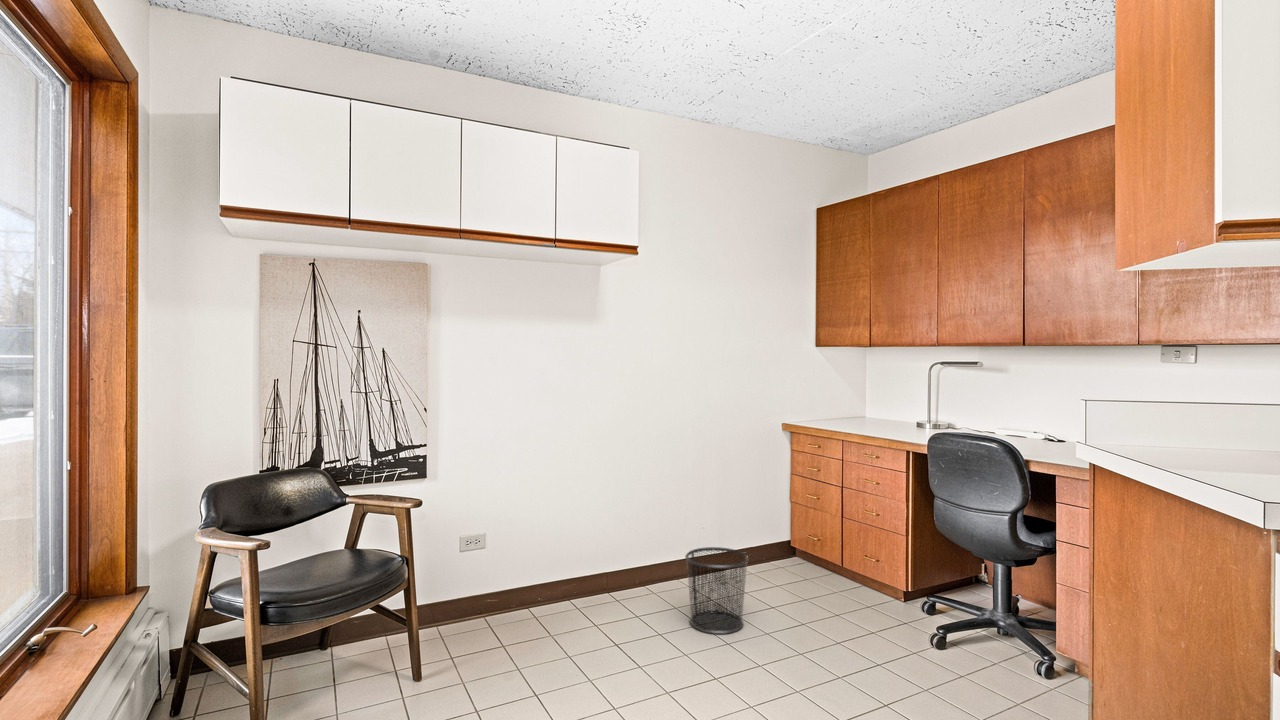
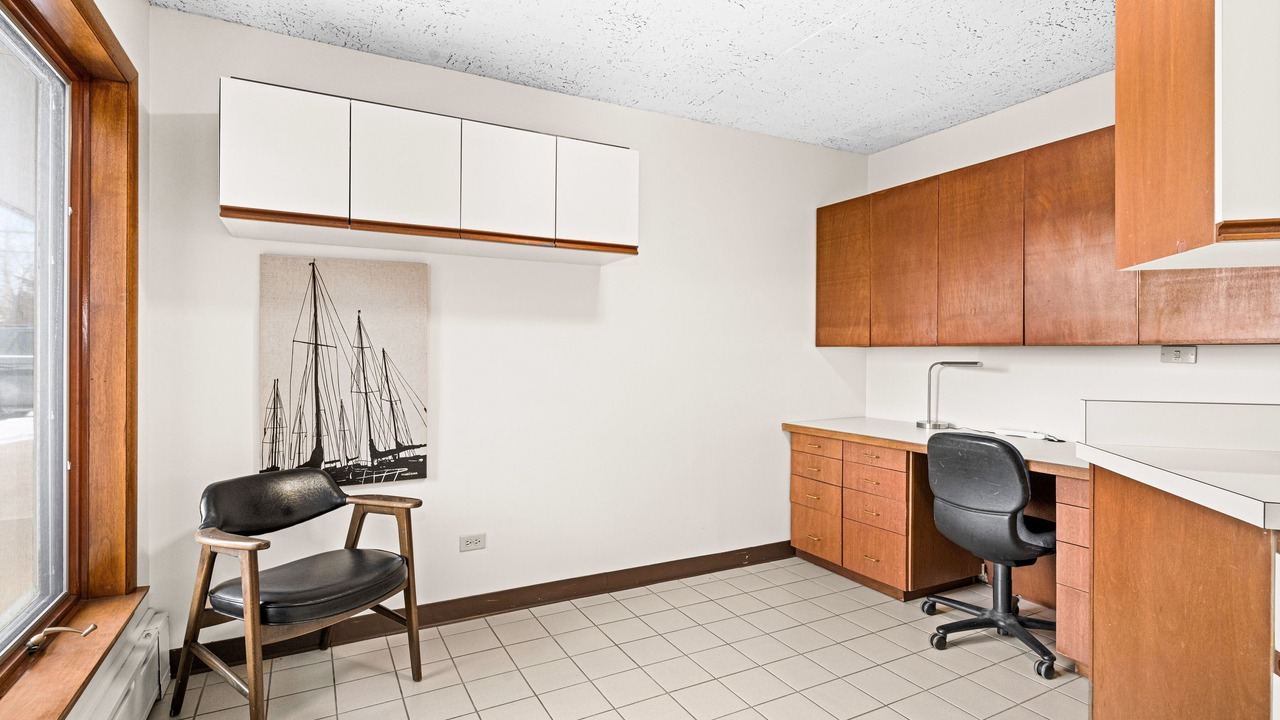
- waste bin (716, 589)
